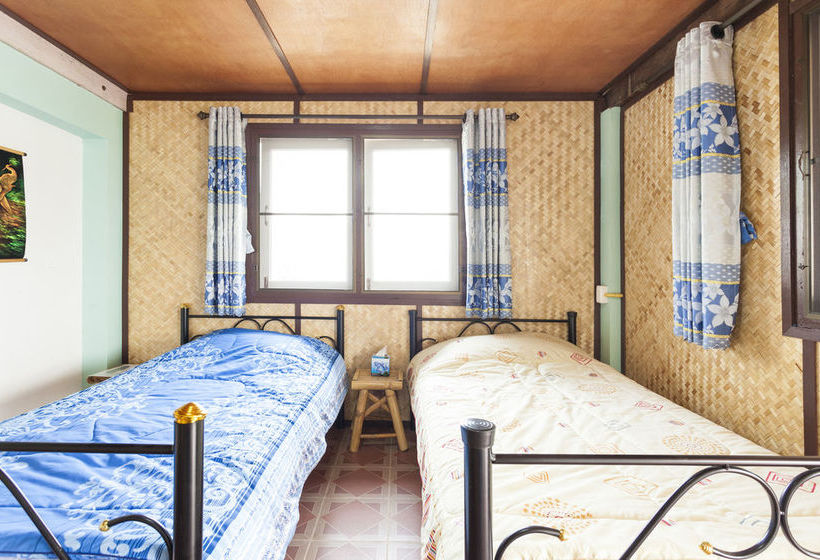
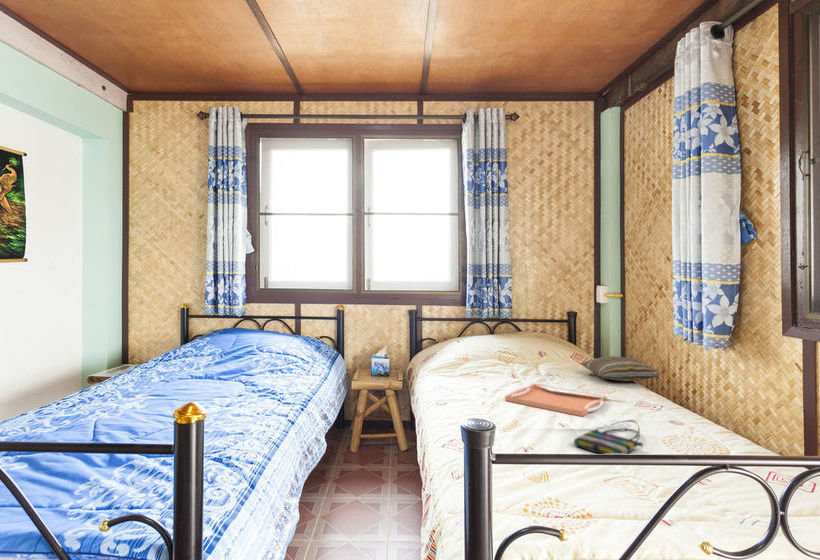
+ pillow (618, 368)
+ serving tray (555, 398)
+ tote bag (616, 436)
